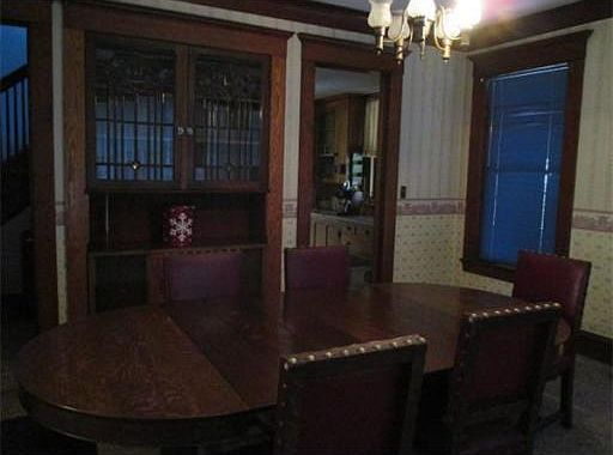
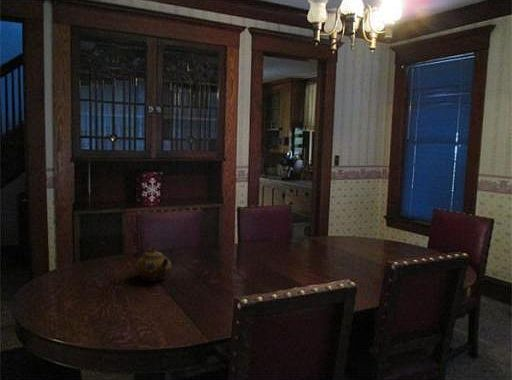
+ teapot (153, 262)
